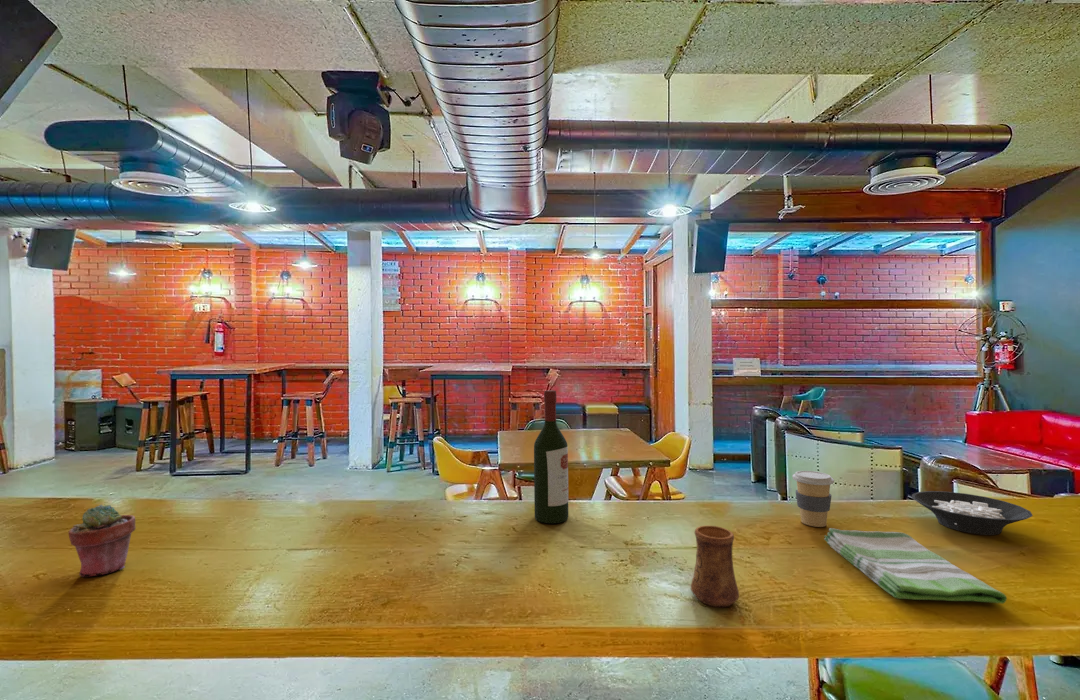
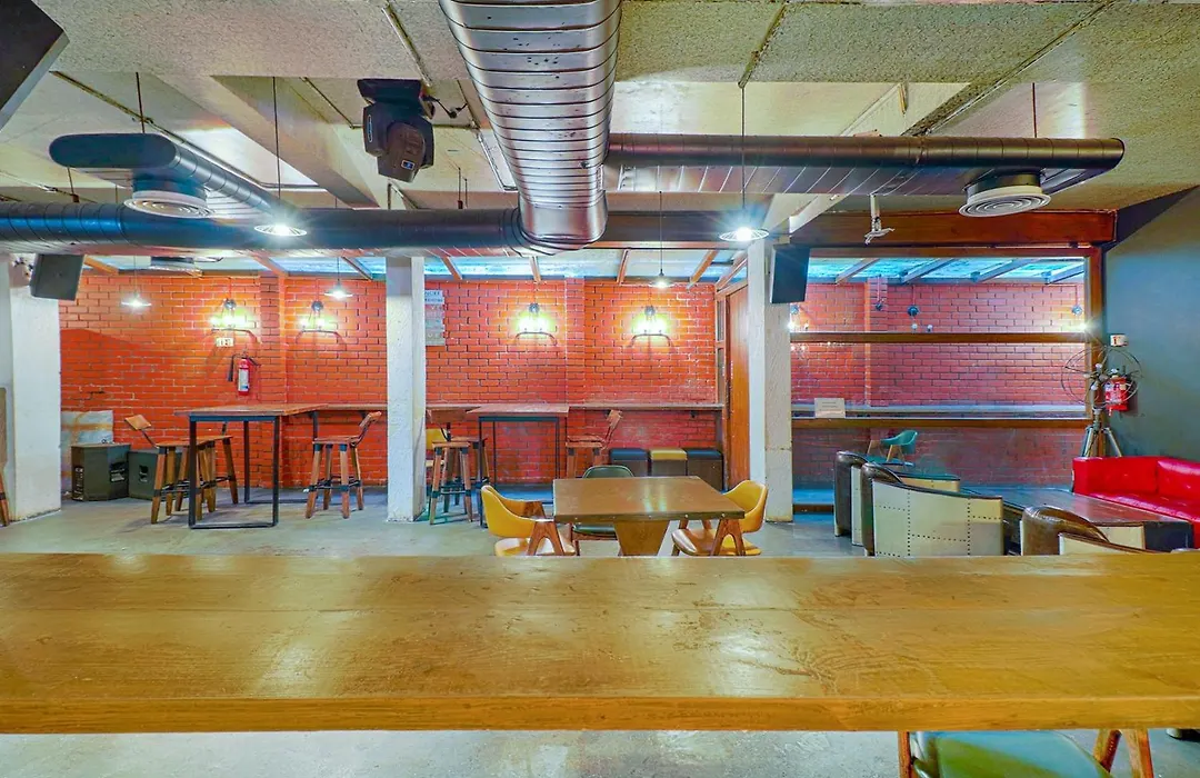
- cereal bowl (968, 515)
- wine bottle (550, 454)
- cup (714, 564)
- dish towel (903, 560)
- coffee cup (813, 498)
- potted succulent (103, 536)
